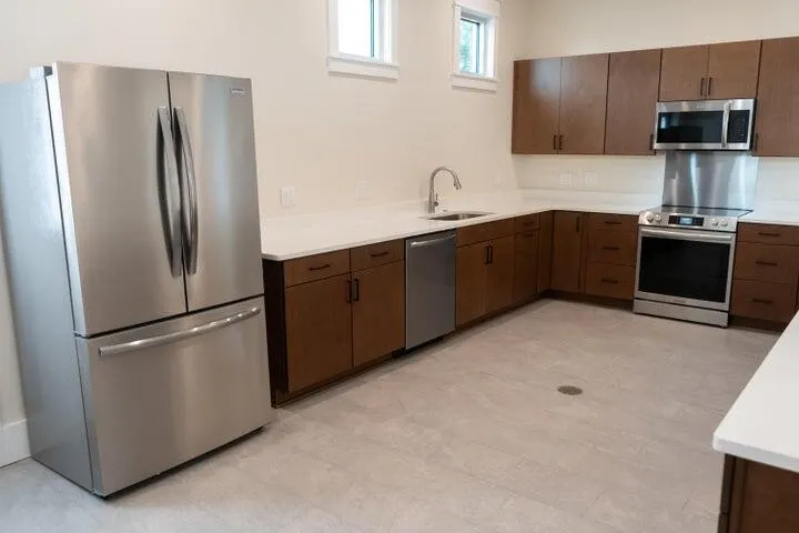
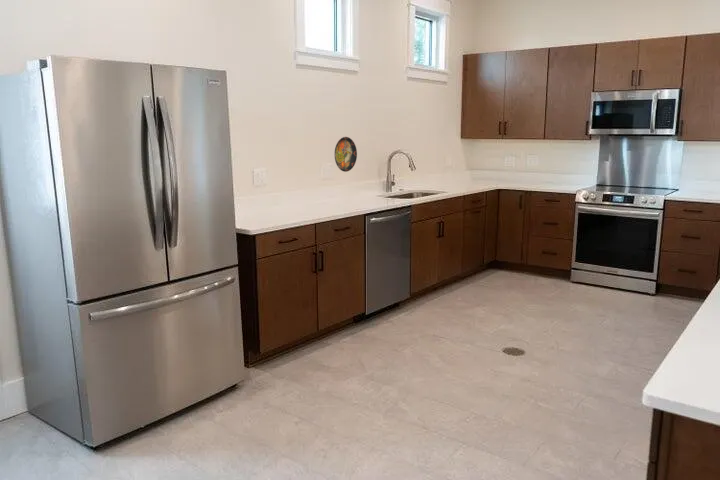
+ decorative plate (344, 154)
